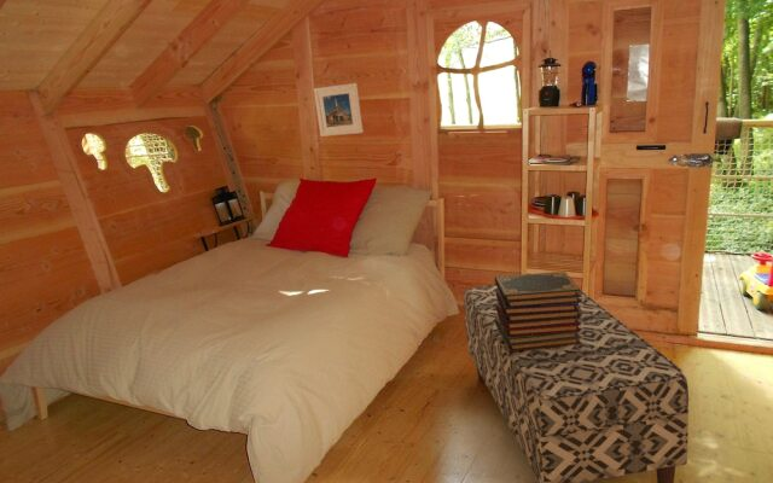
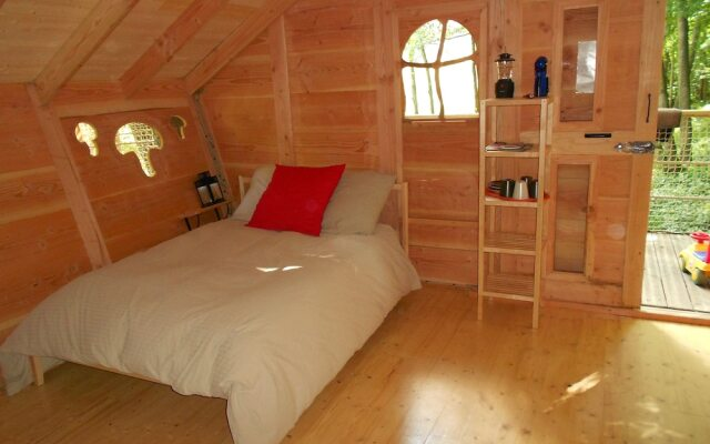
- book stack (534, 312)
- bench (554, 377)
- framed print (337, 110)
